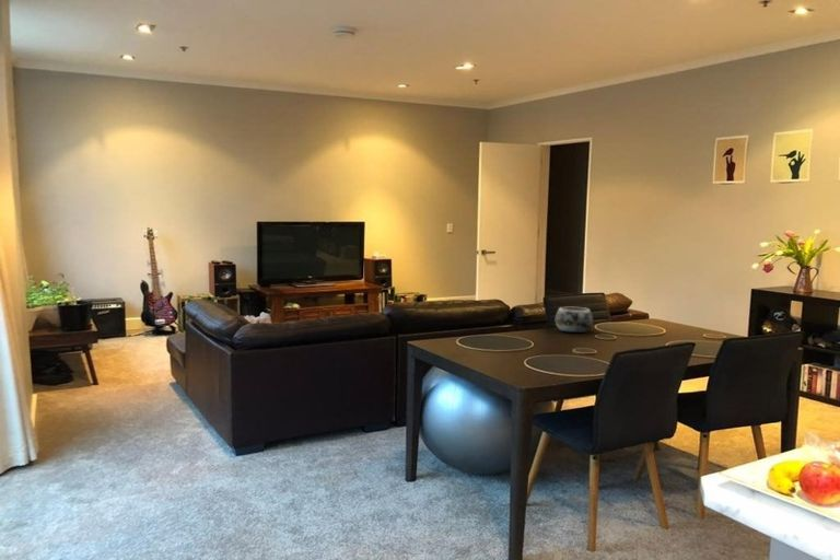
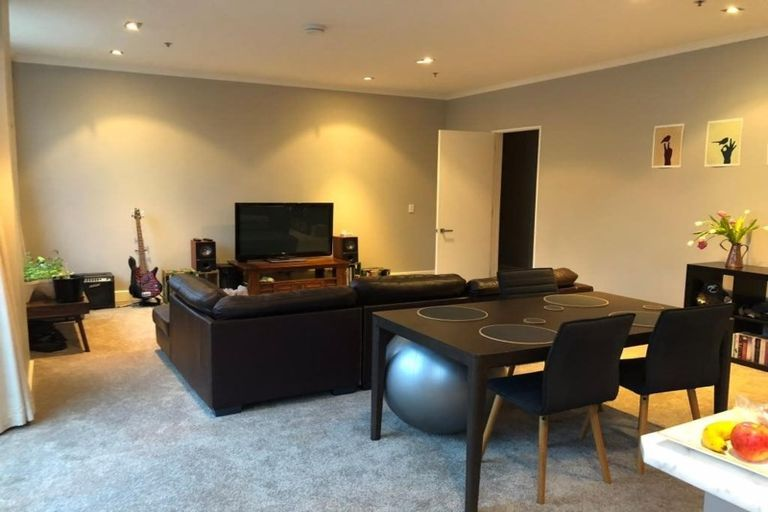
- decorative bowl (573, 319)
